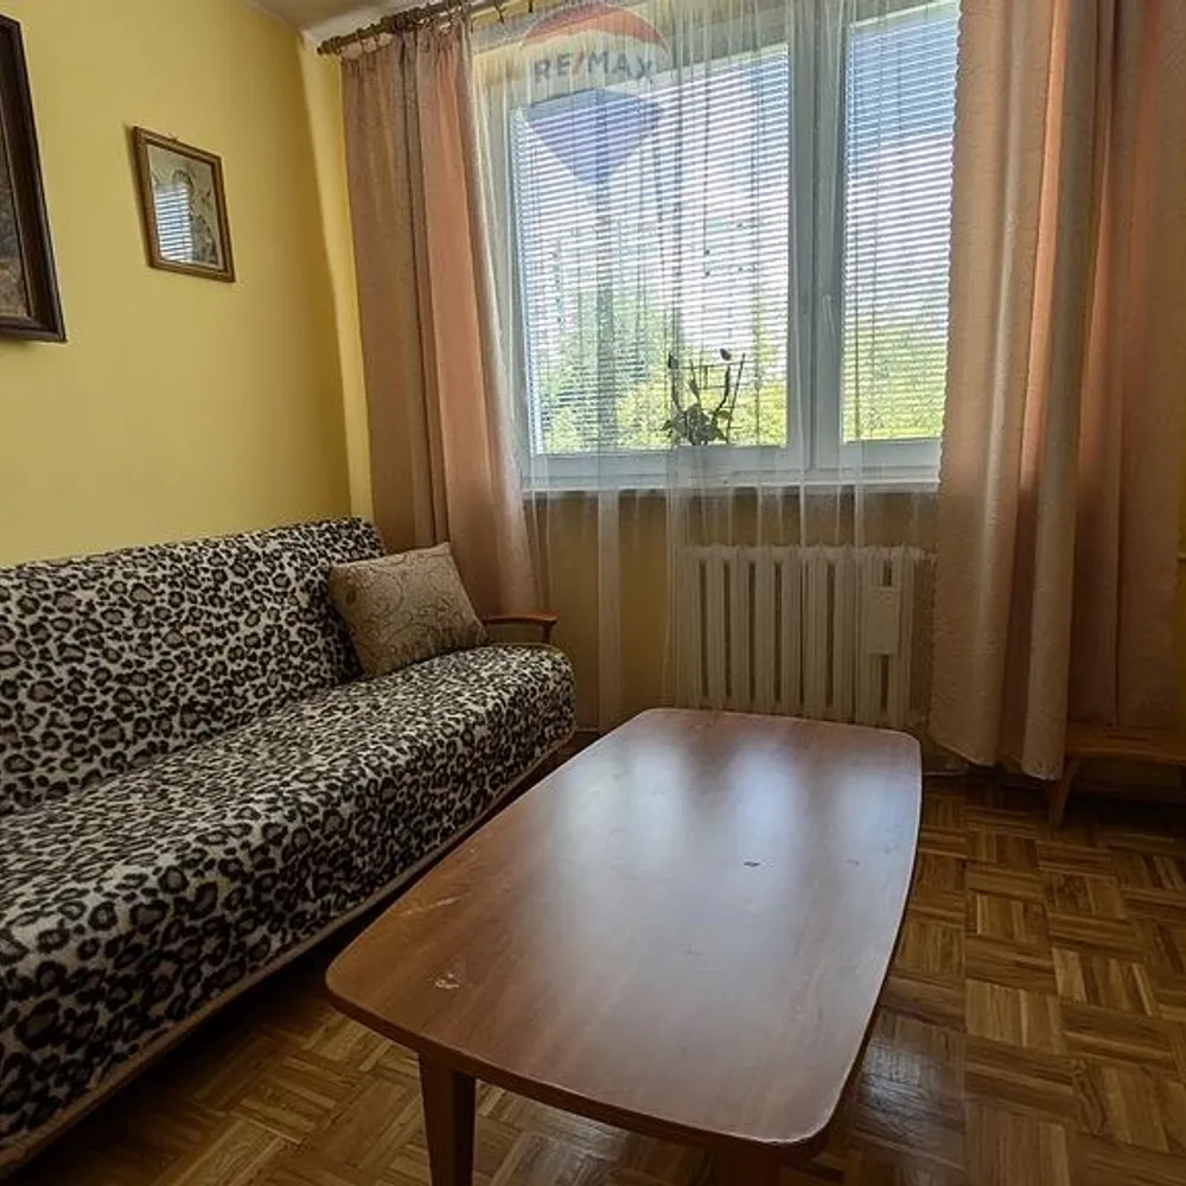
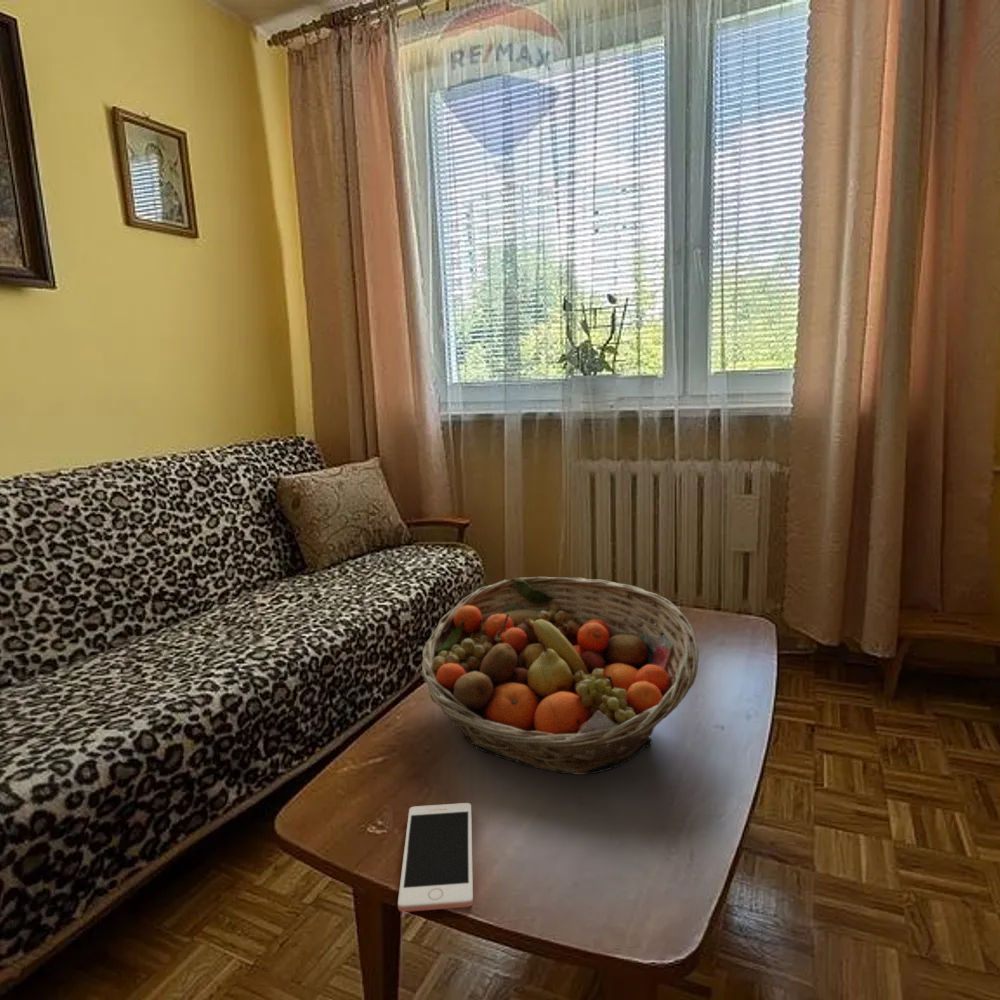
+ fruit basket (554, 665)
+ cell phone (438, 851)
